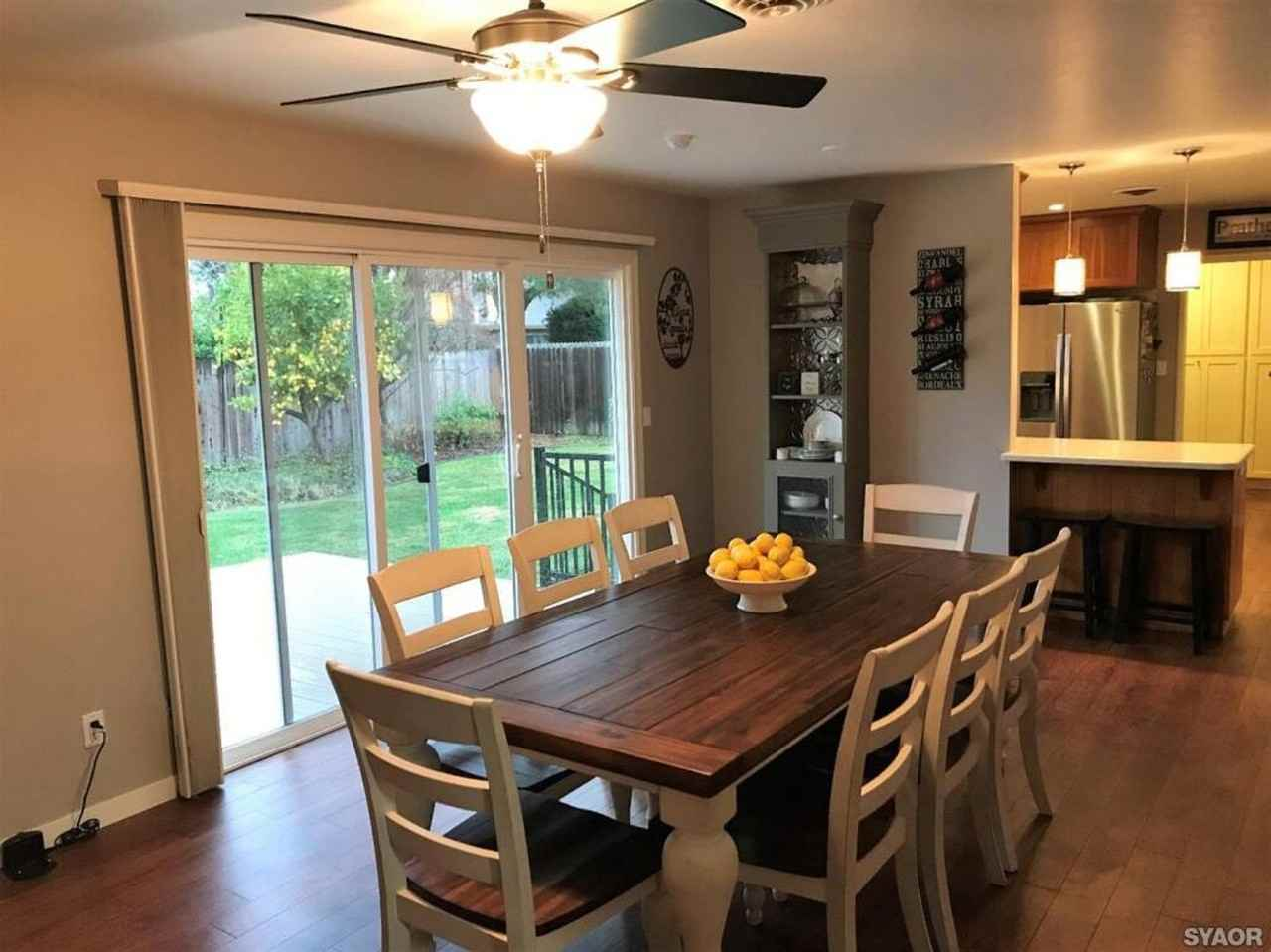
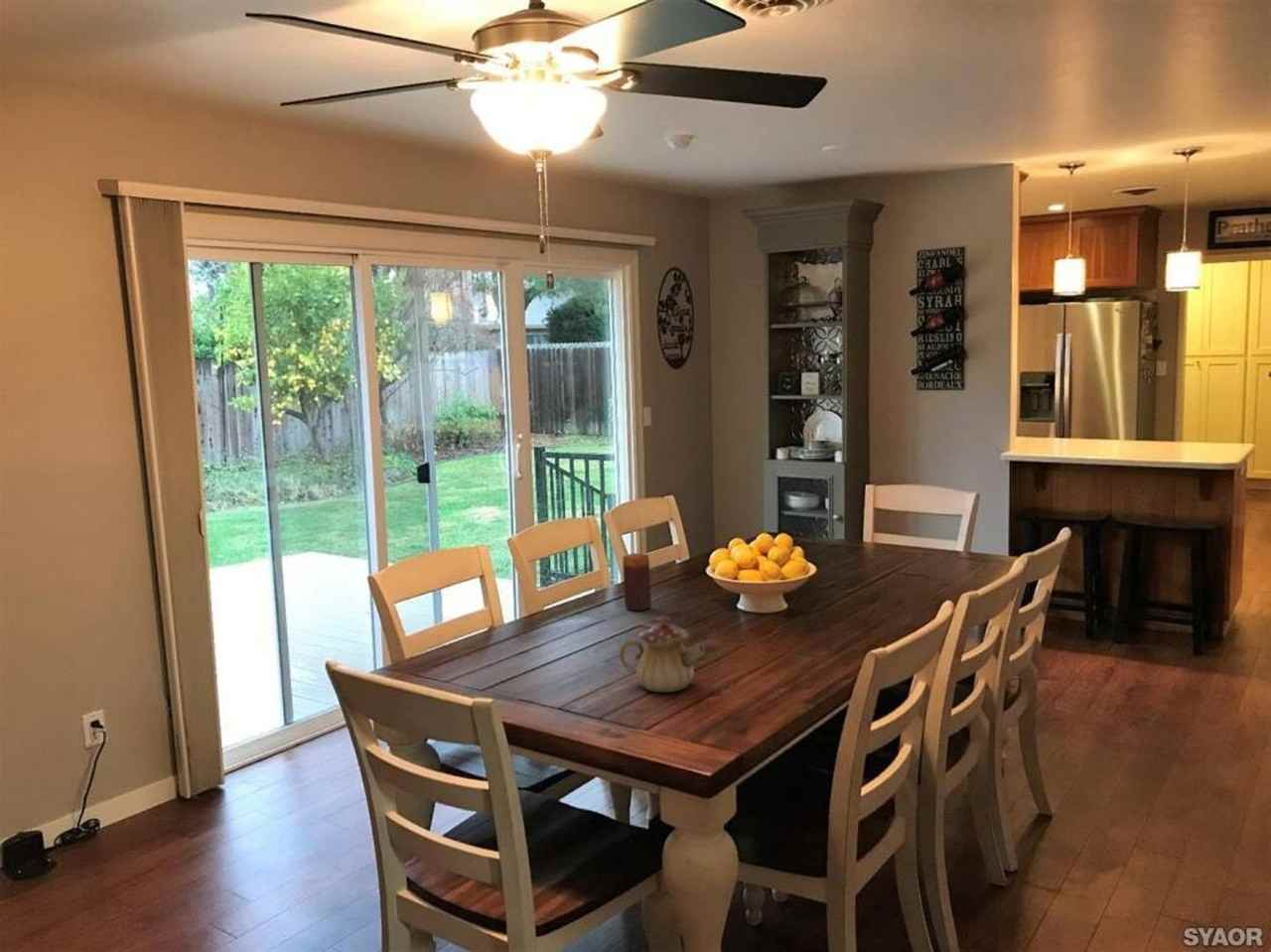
+ candle (636, 581)
+ teapot (660, 649)
